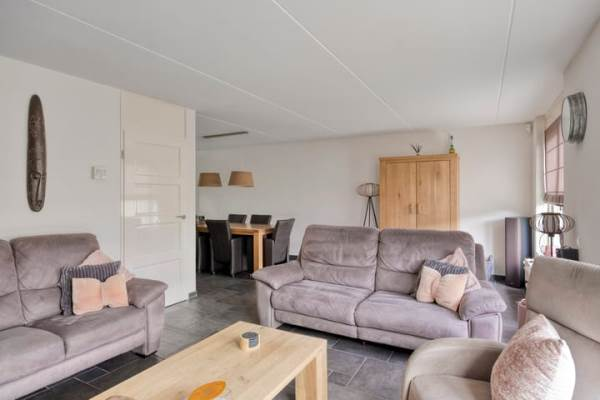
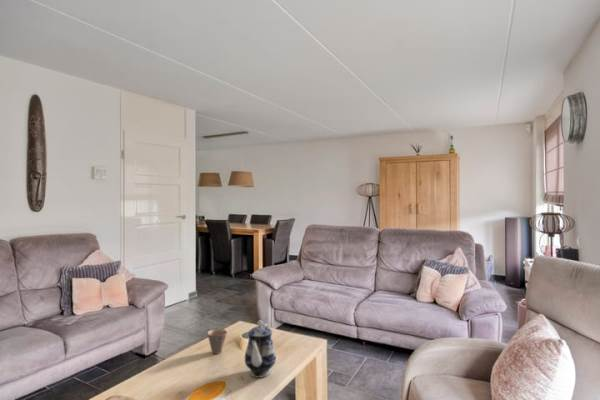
+ cup (217, 341)
+ teapot (260, 346)
